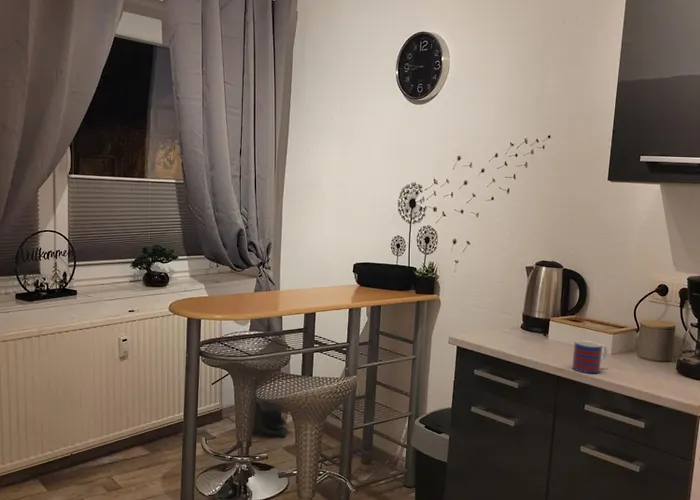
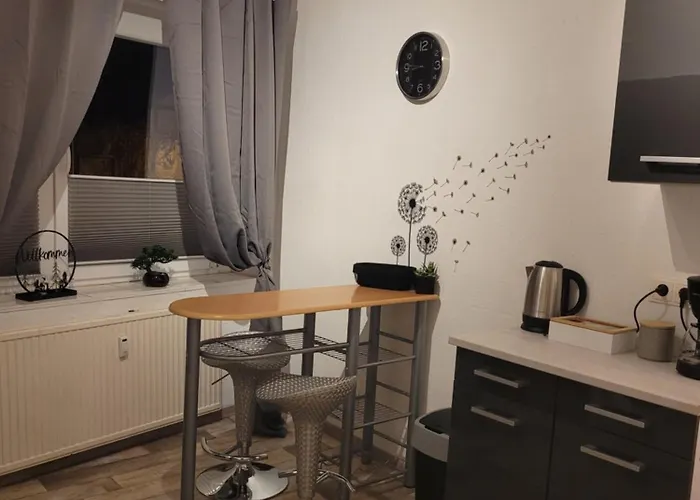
- mug (591, 356)
